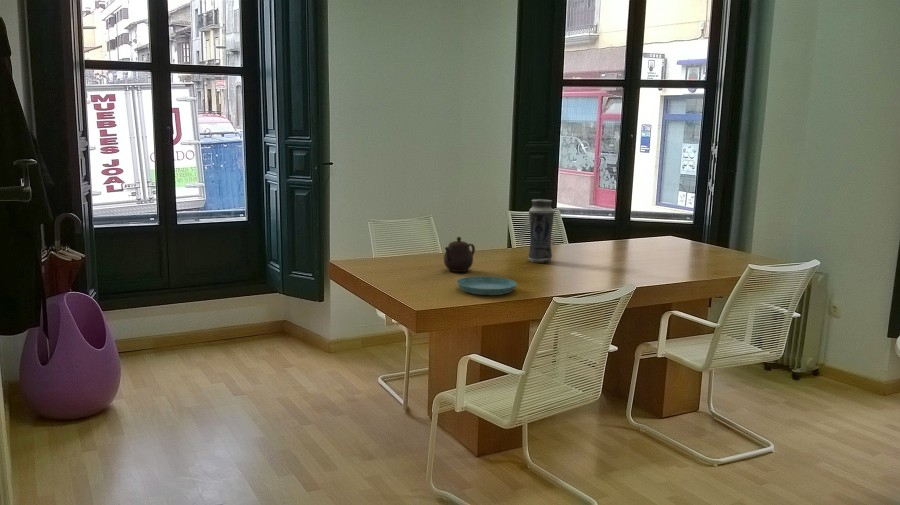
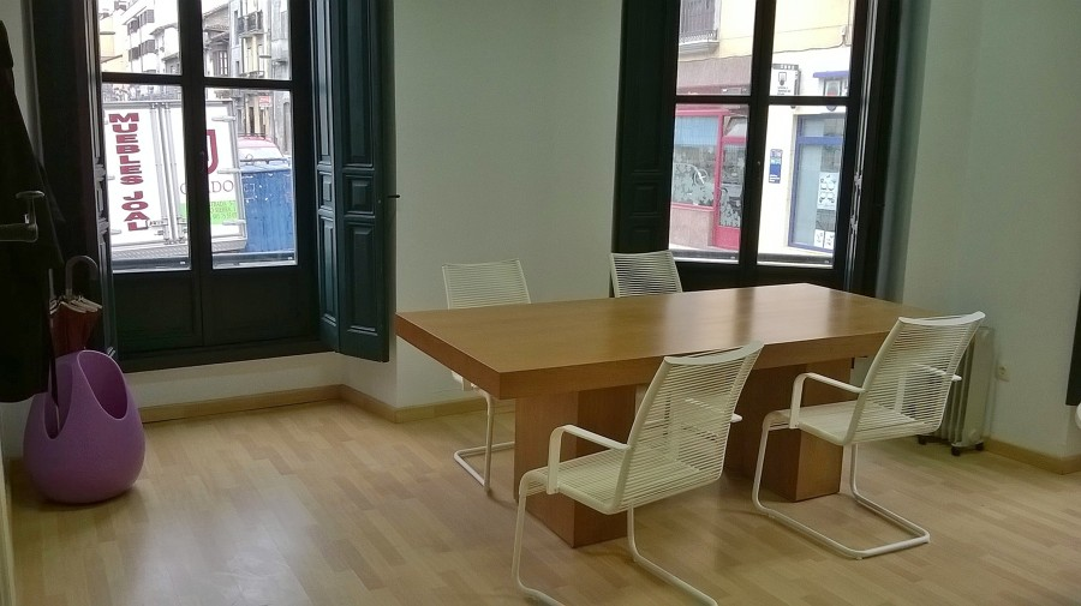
- teapot (459, 253)
- vase (540, 230)
- saucer (486, 286)
